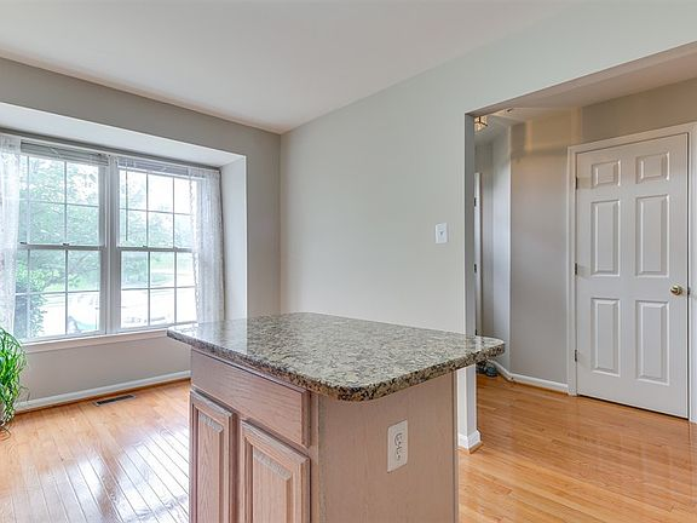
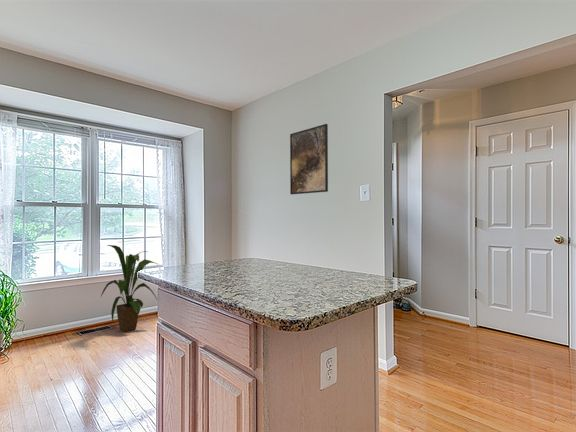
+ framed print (307, 161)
+ house plant (134, 284)
